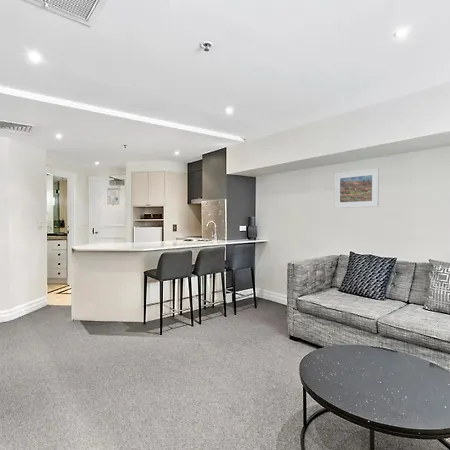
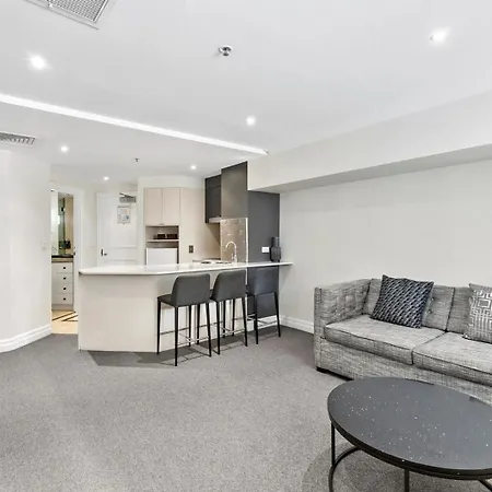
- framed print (355, 189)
